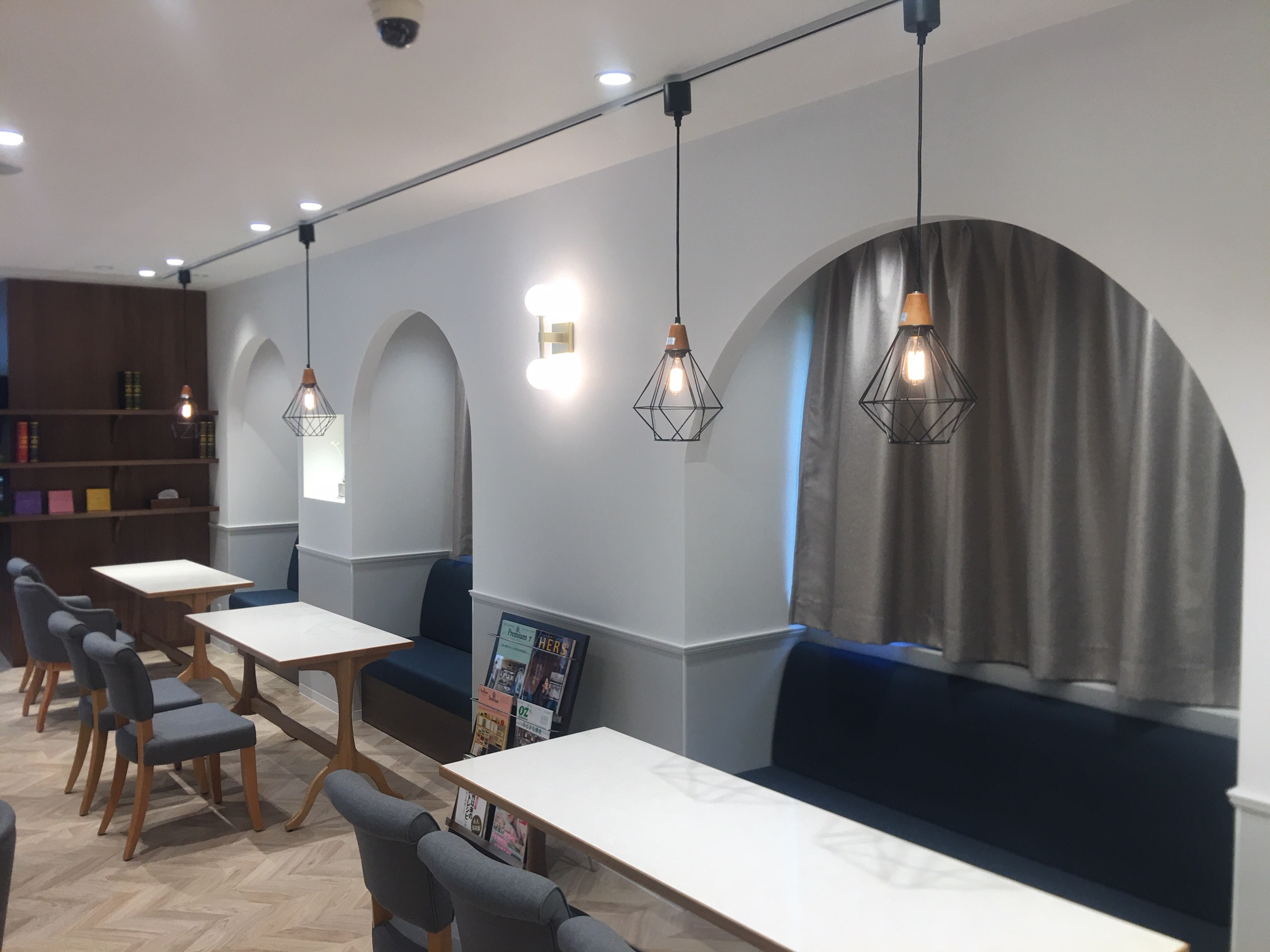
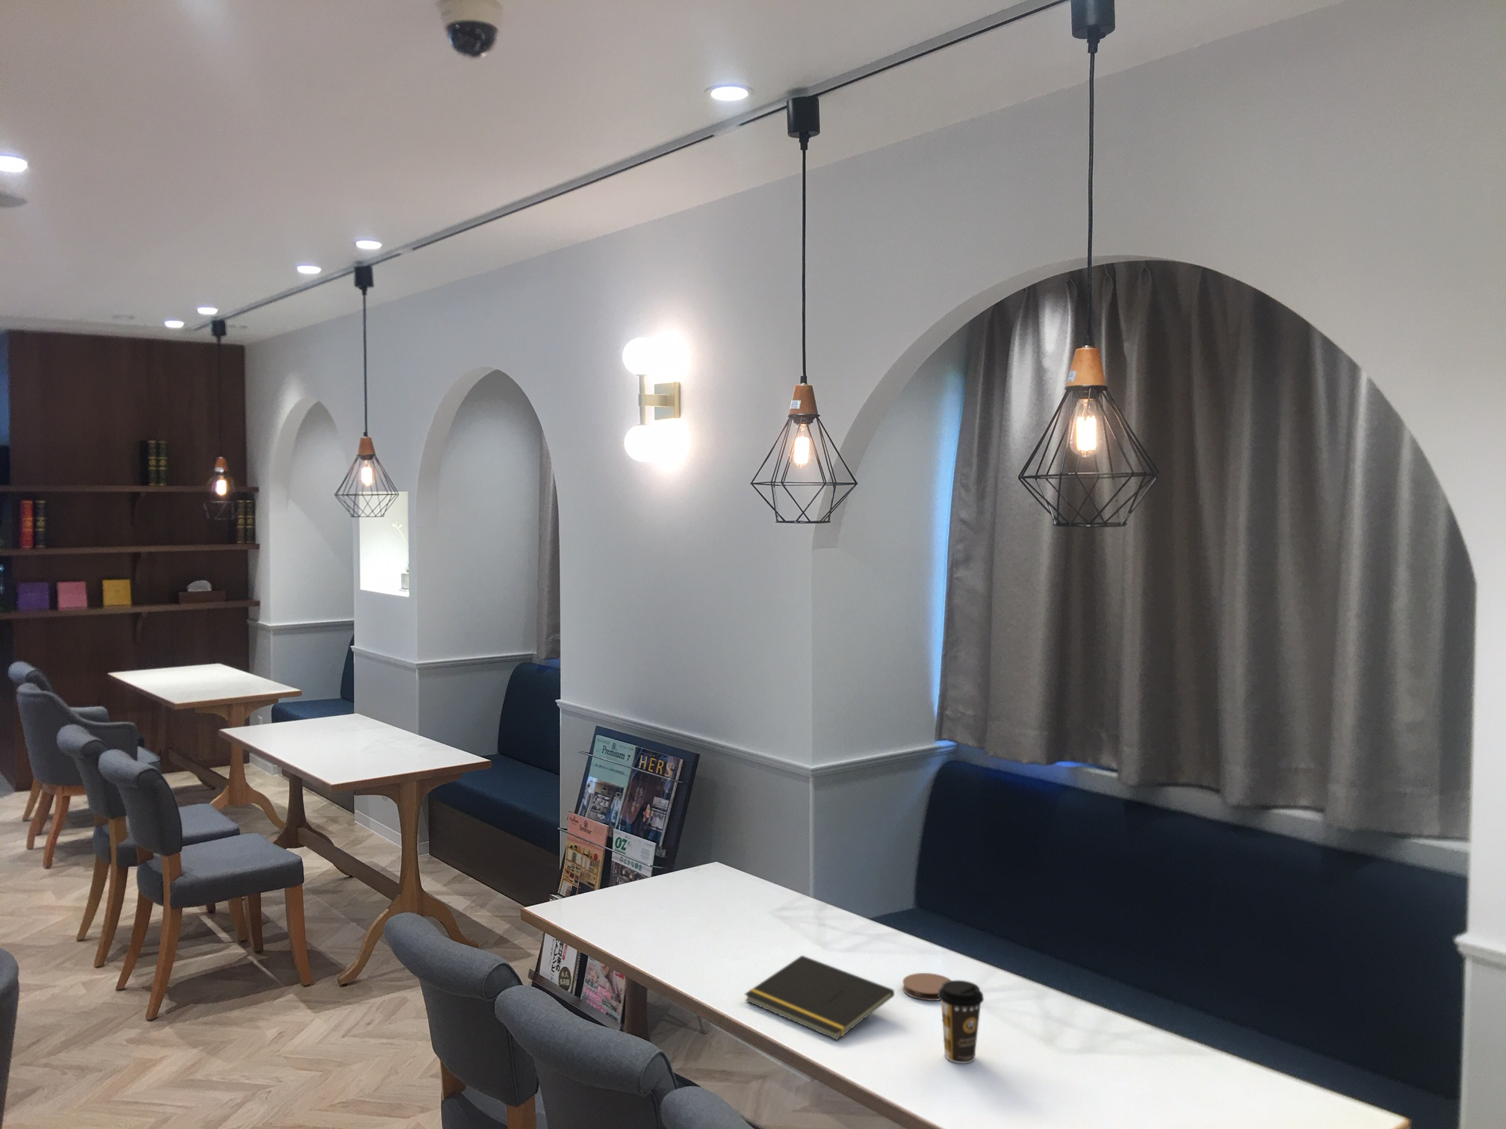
+ coffee cup (959, 1021)
+ notepad (818, 995)
+ coaster (927, 987)
